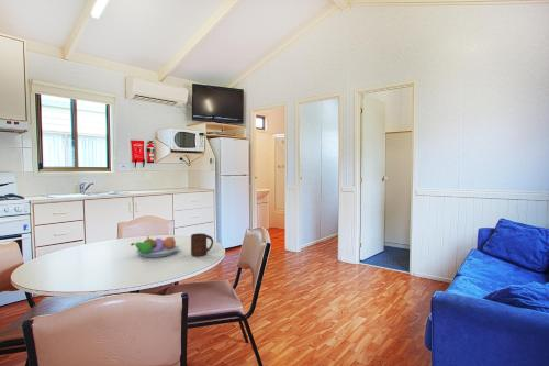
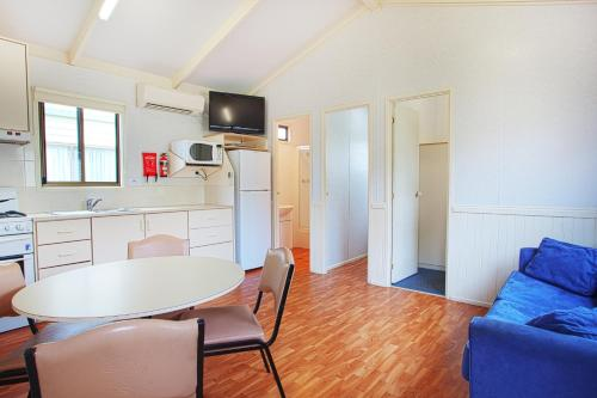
- fruit bowl (156, 245)
- cup (201, 244)
